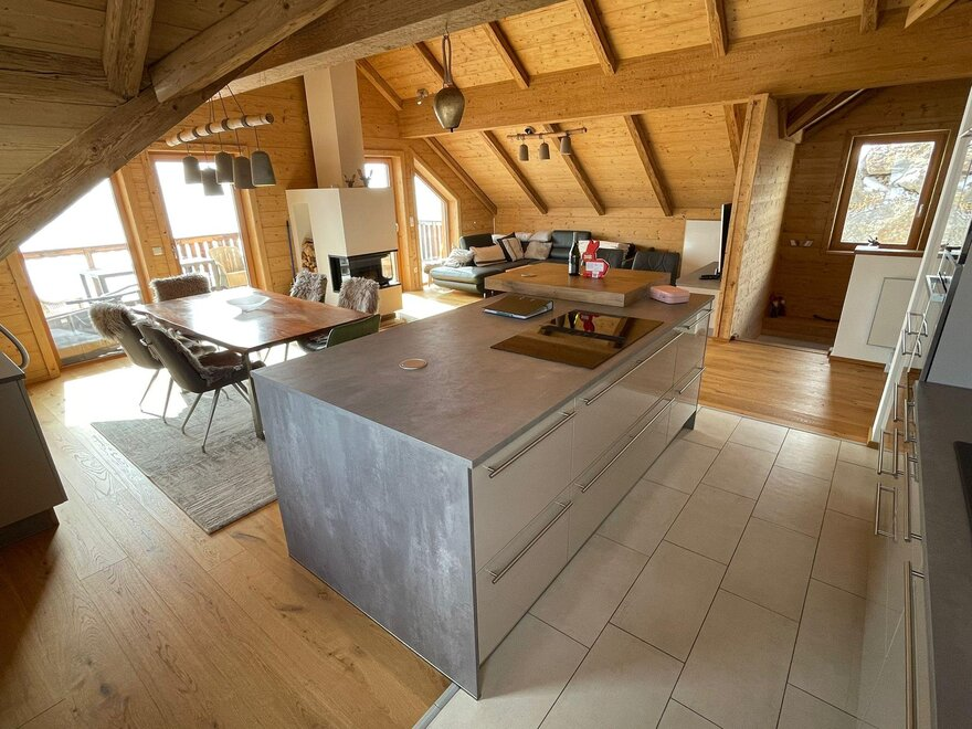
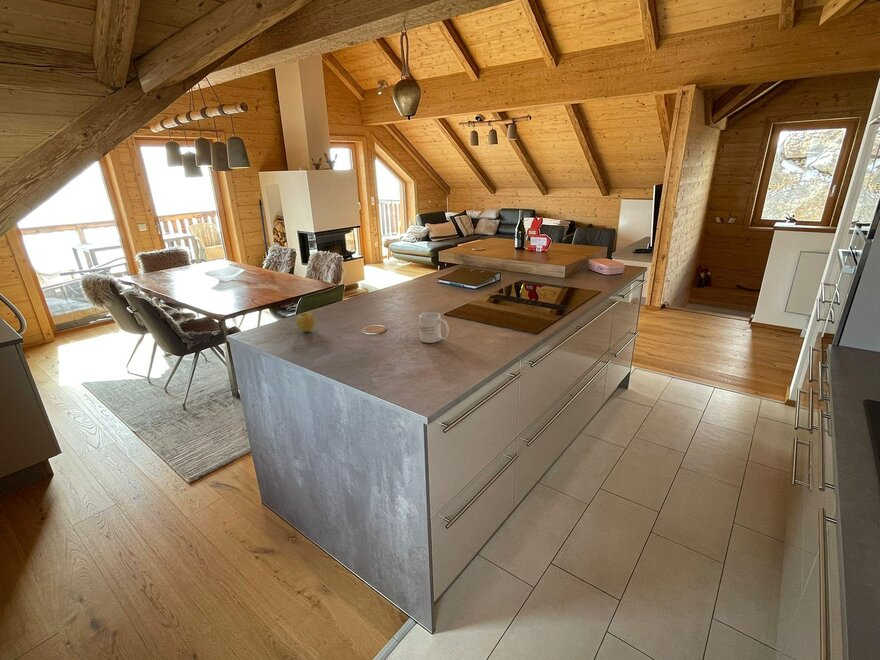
+ mug (434, 327)
+ apple (306, 322)
